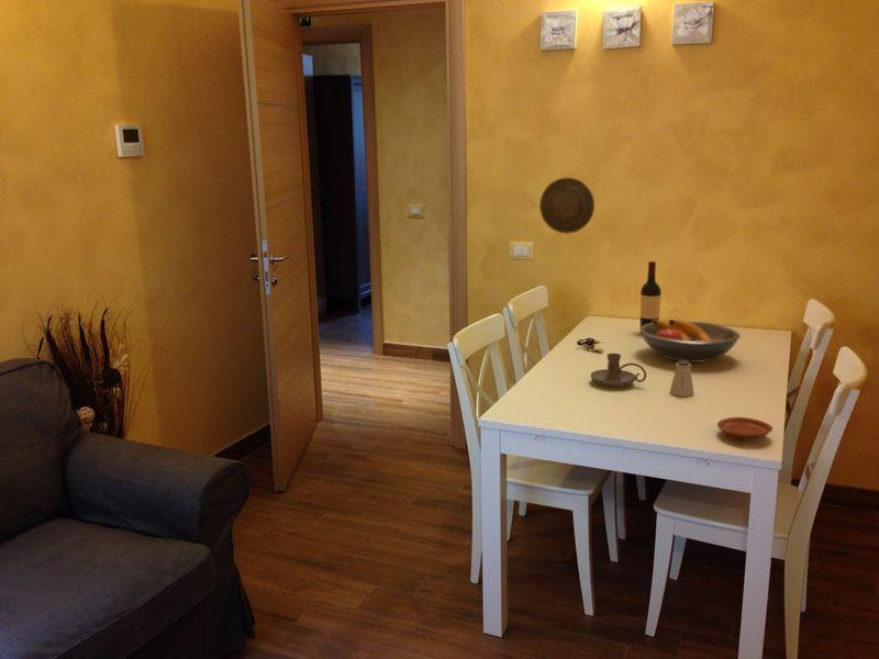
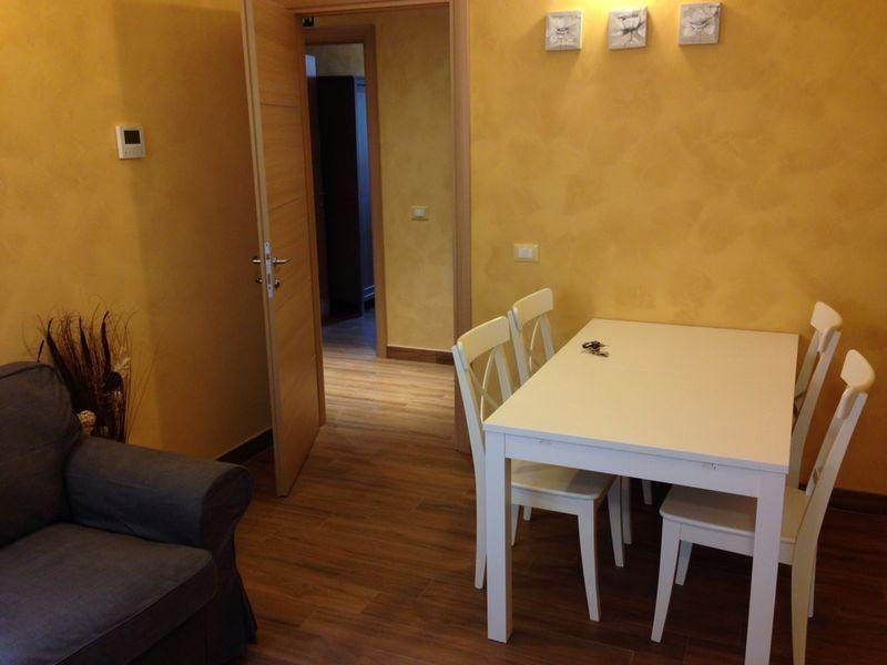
- candle holder (619, 369)
- decorative plate (566, 205)
- plate (744, 429)
- fruit bowl (688, 340)
- saltshaker (682, 377)
- wine bottle (650, 298)
